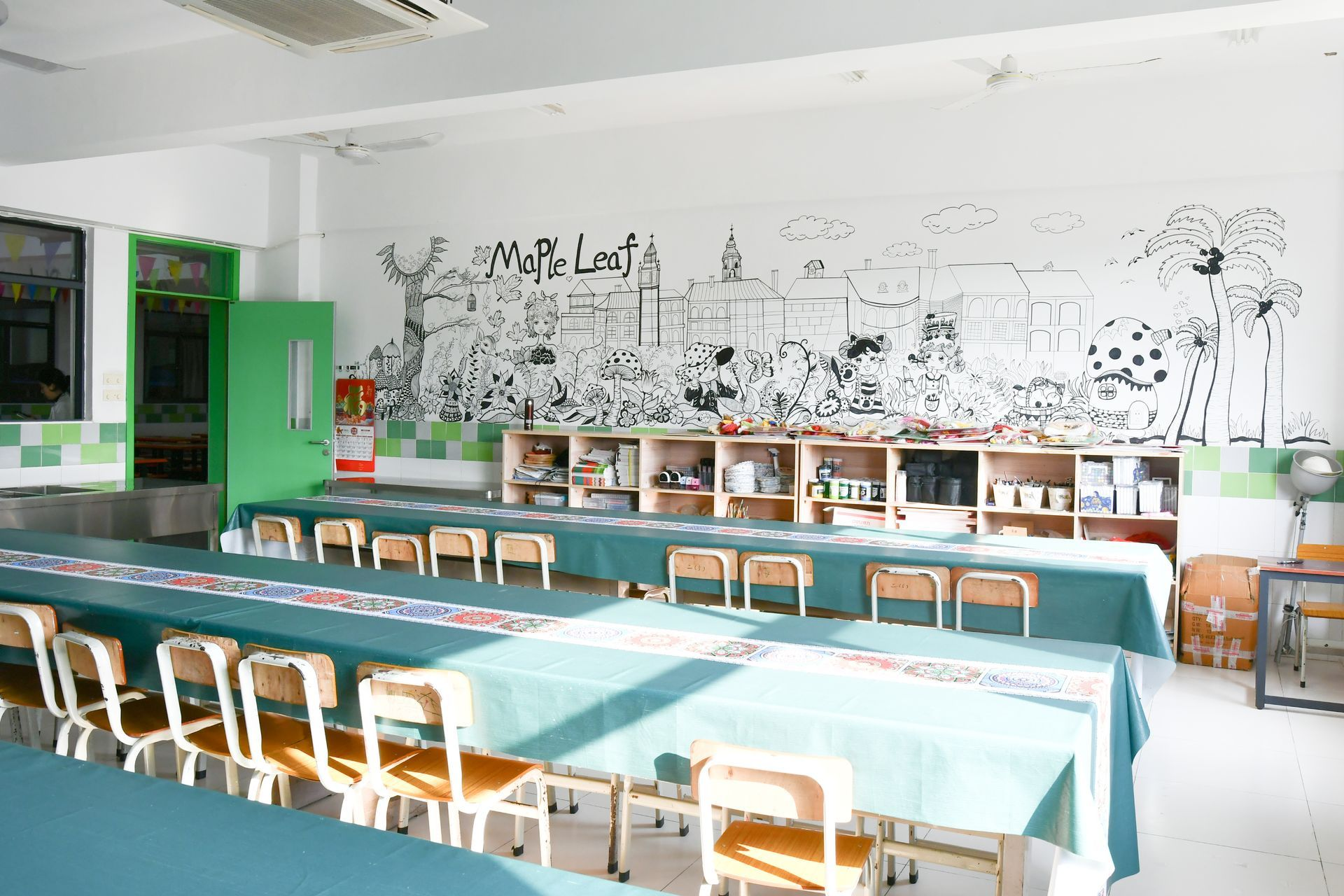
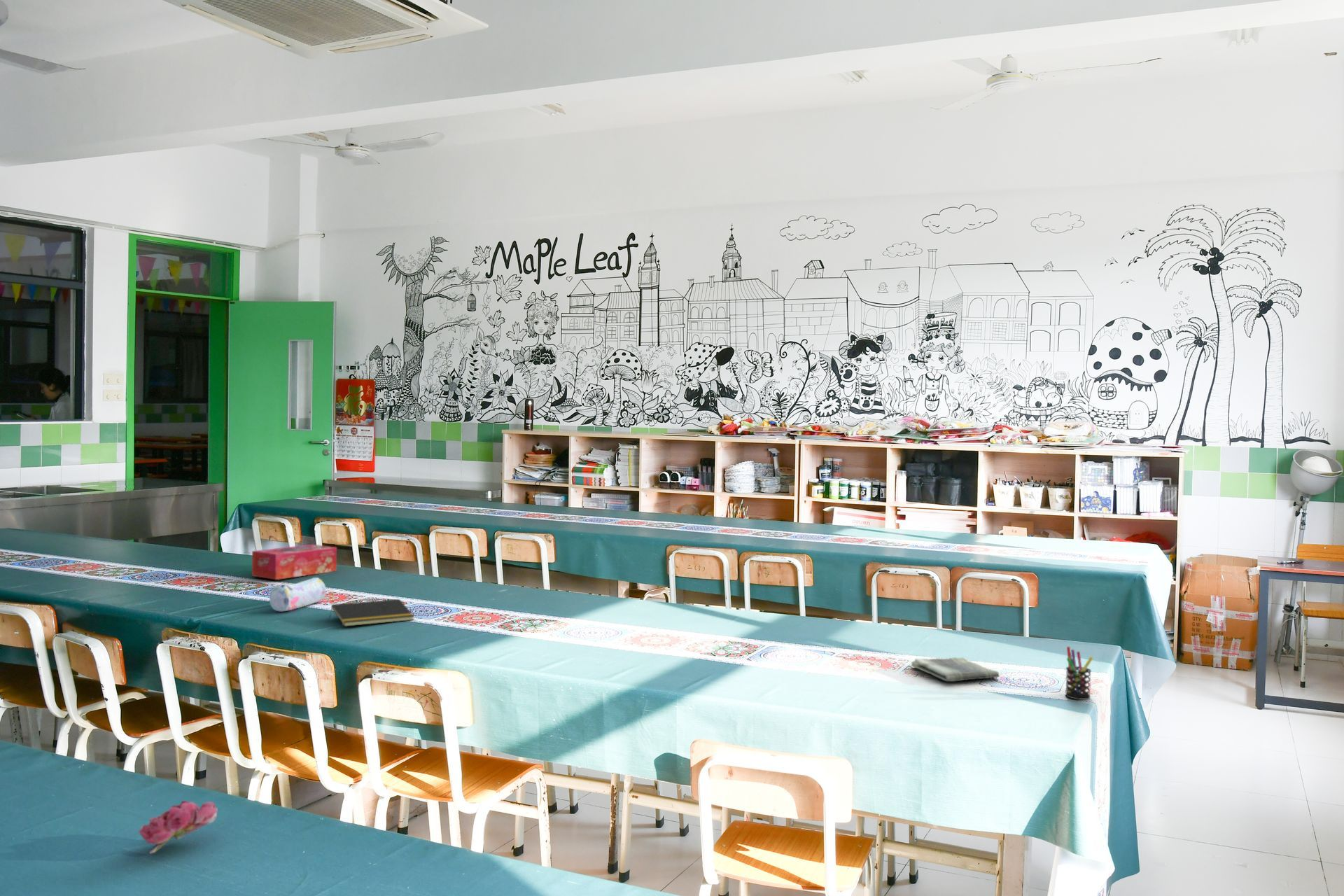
+ flower (174, 823)
+ tissue box (295, 561)
+ pencil case (298, 594)
+ notepad (372, 612)
+ dish towel (953, 667)
+ pen holder (1075, 673)
